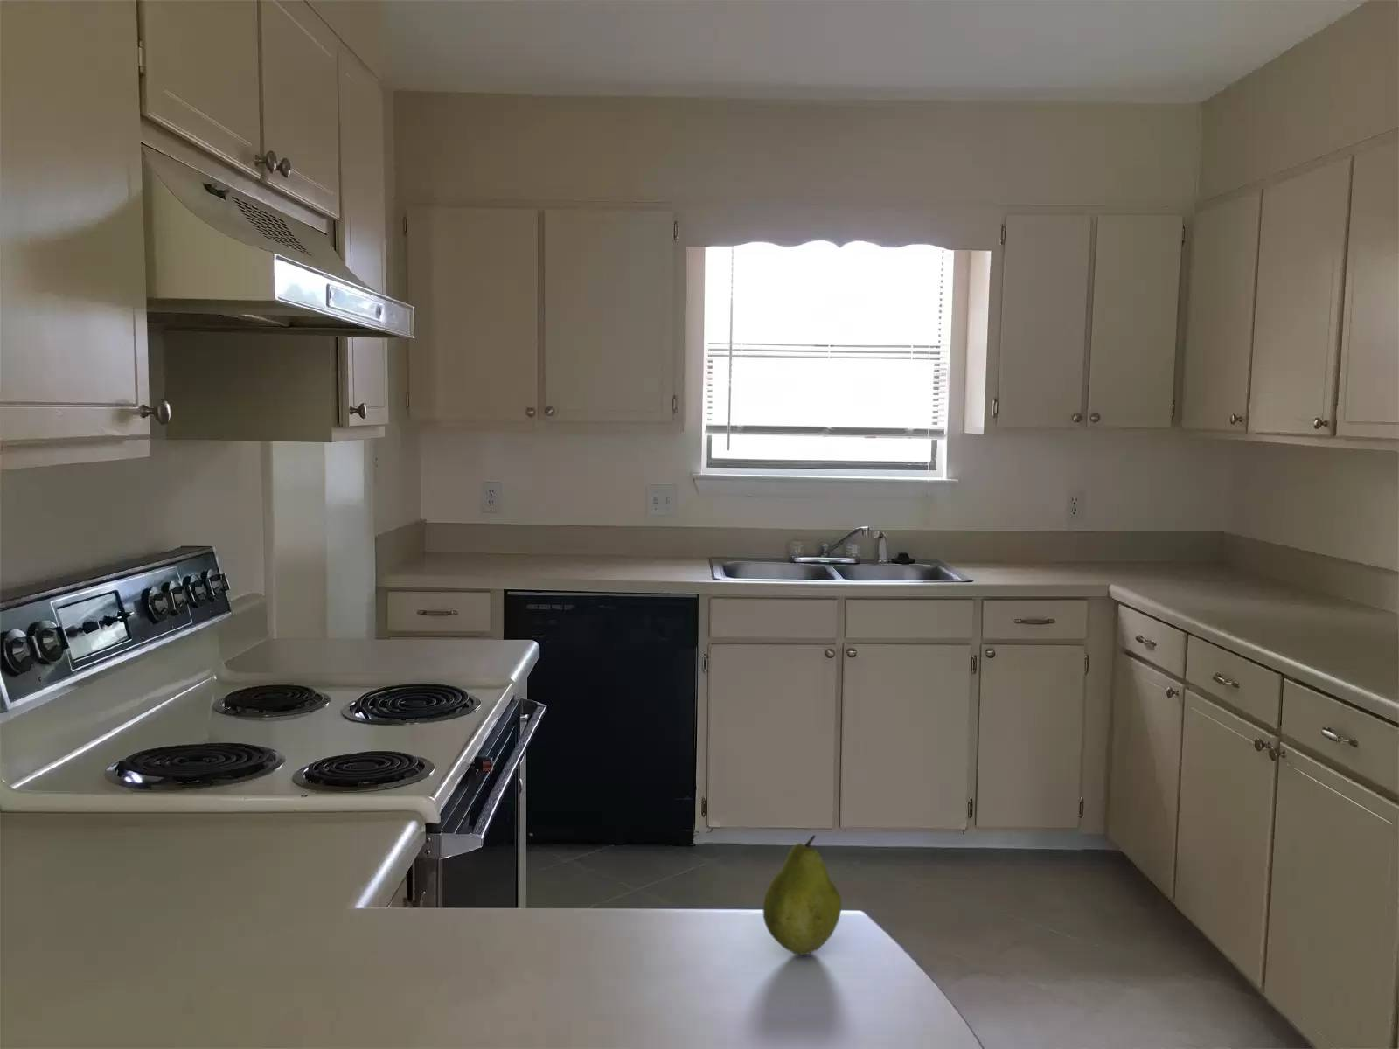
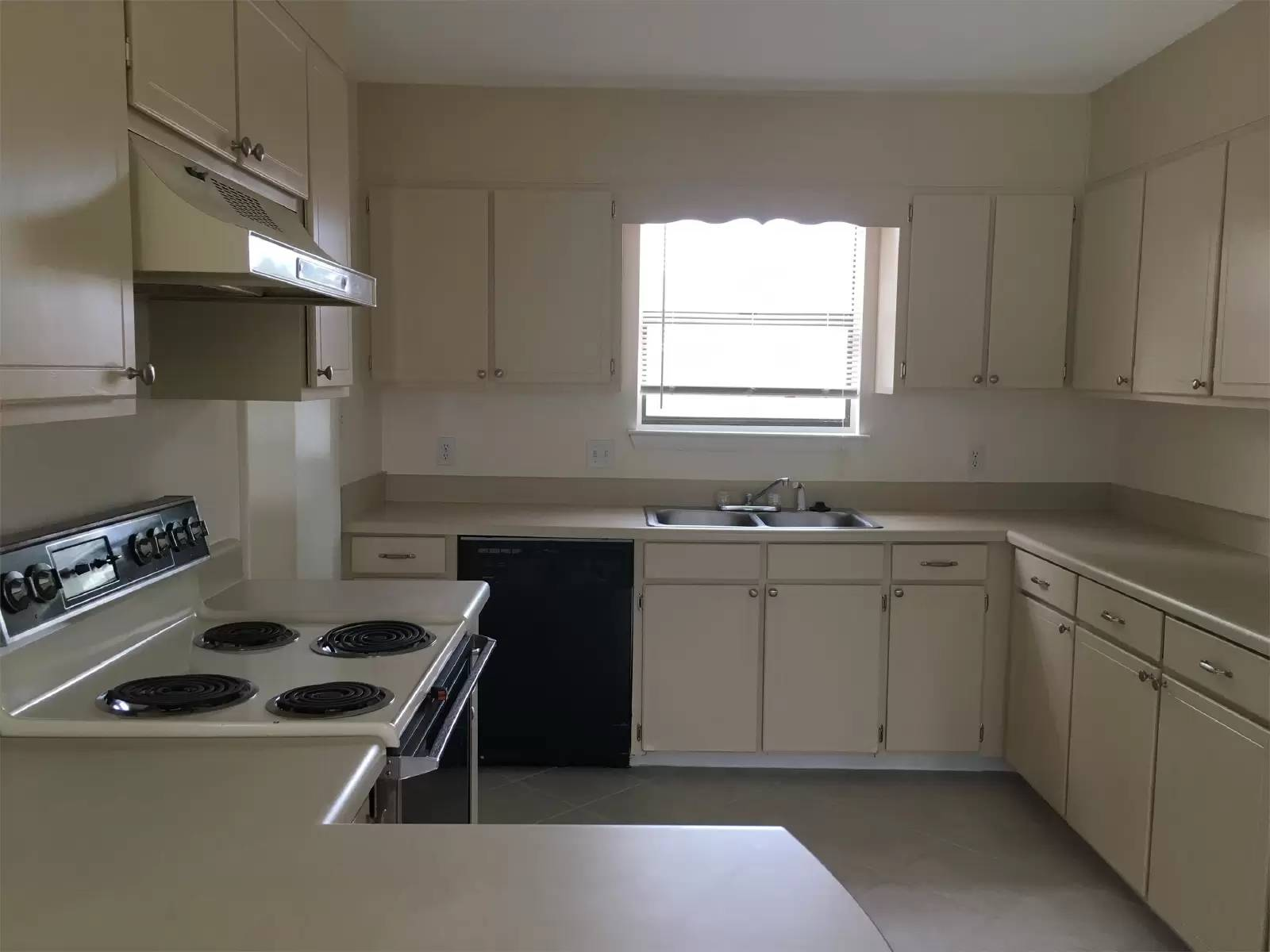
- fruit (803, 896)
